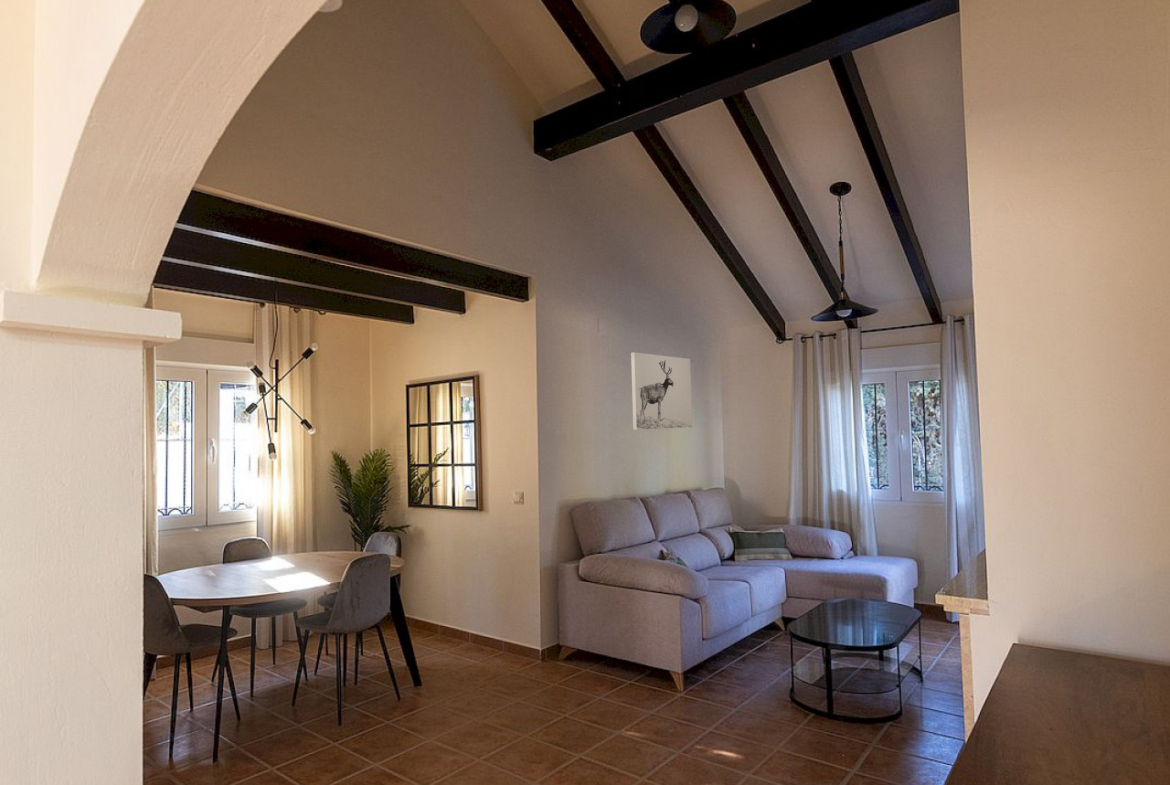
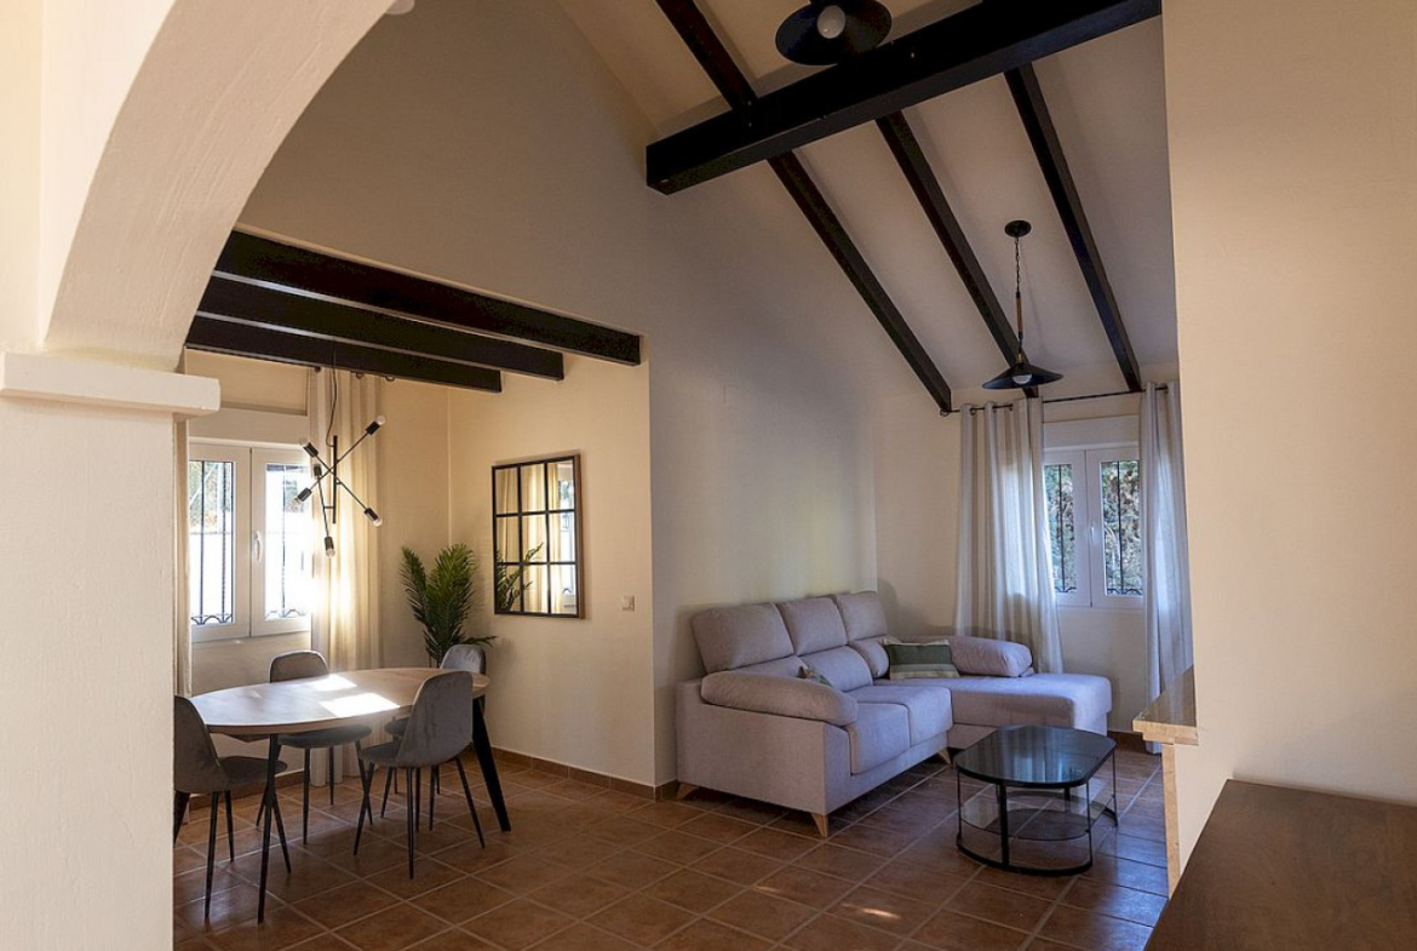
- wall art (663, 392)
